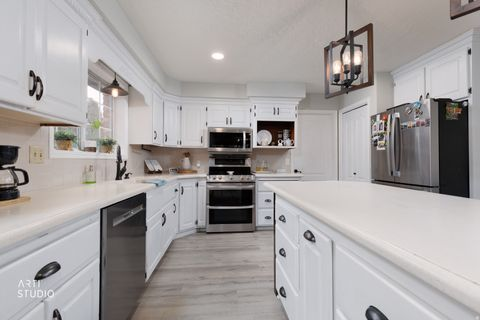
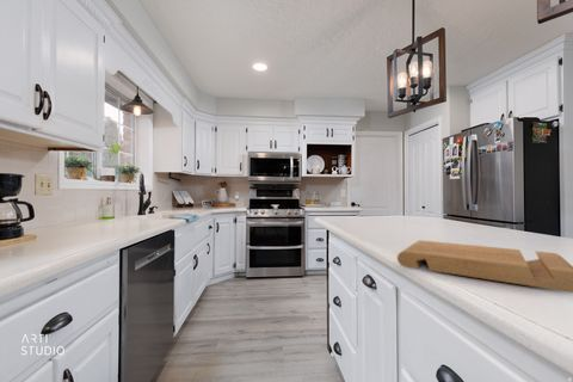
+ cutting board (478, 259)
